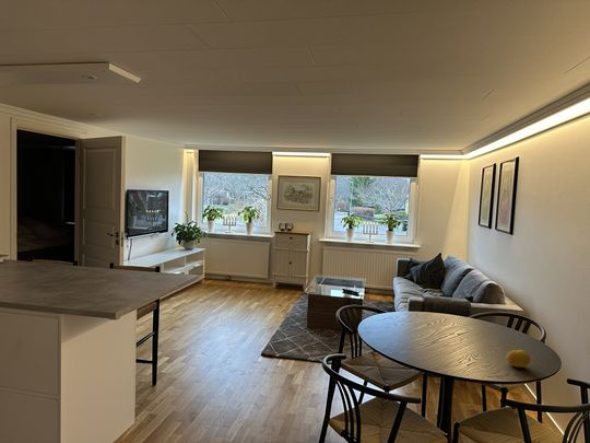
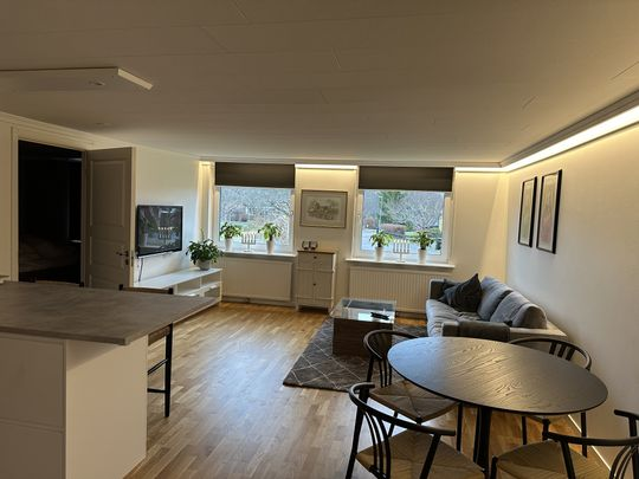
- fruit (518, 358)
